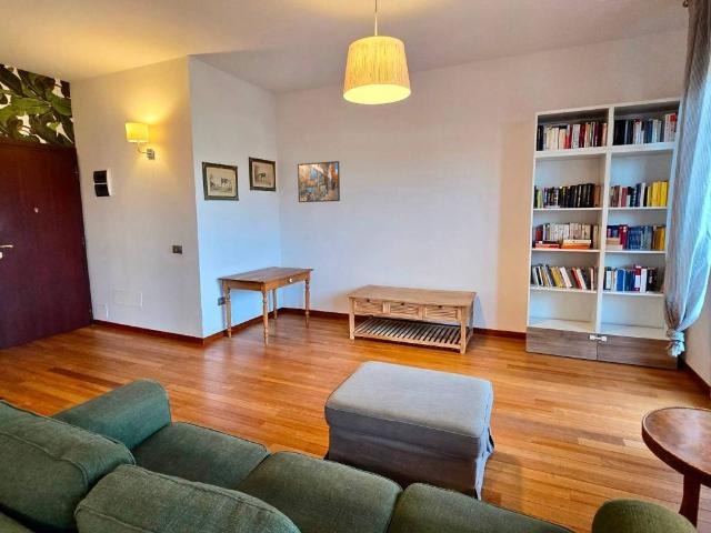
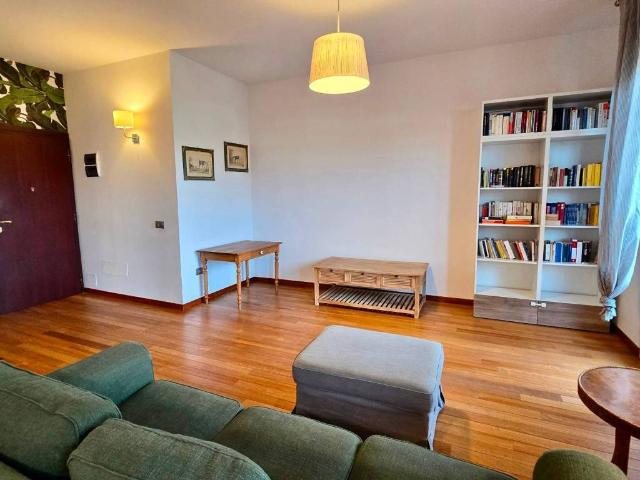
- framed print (318, 182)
